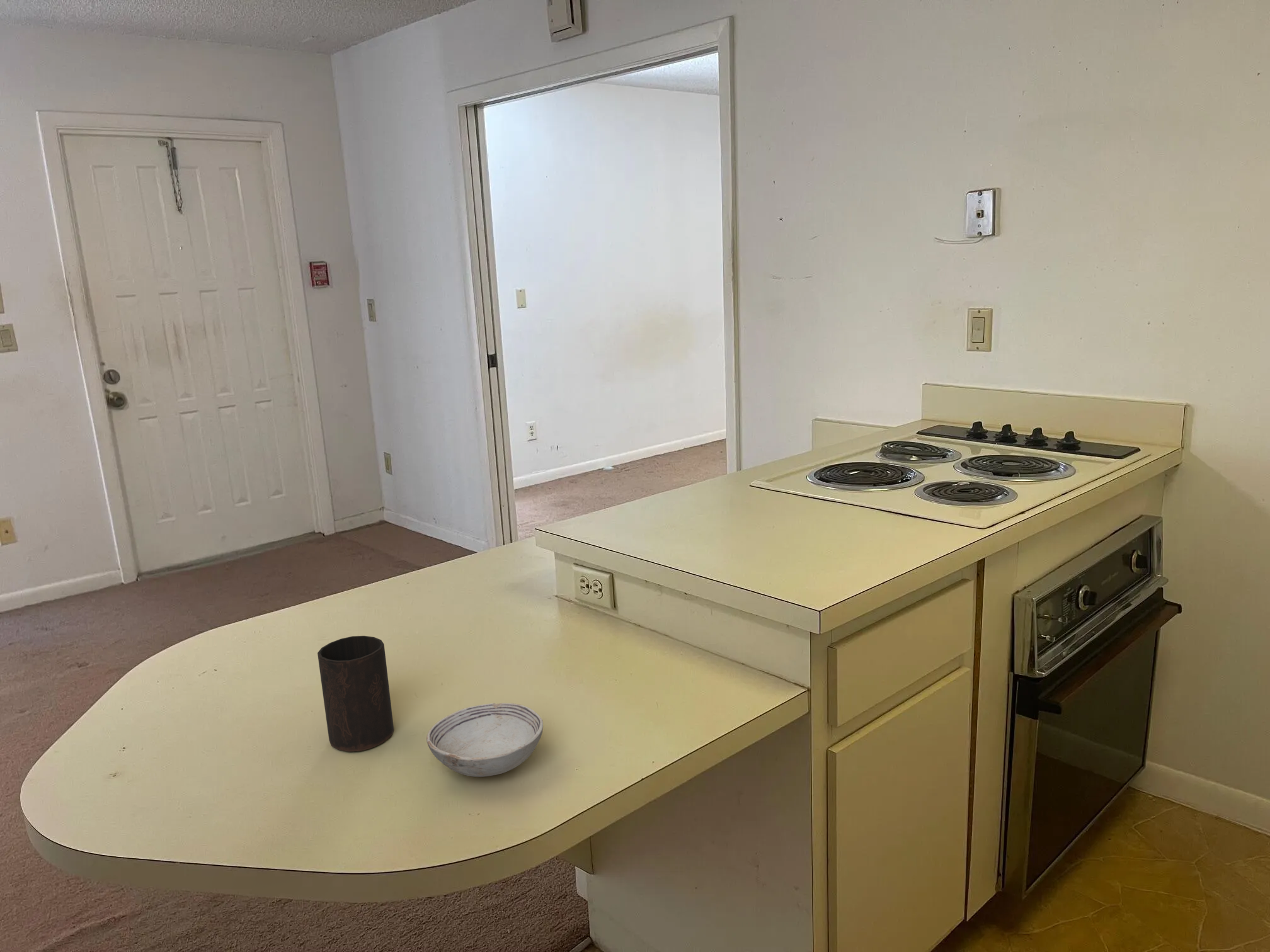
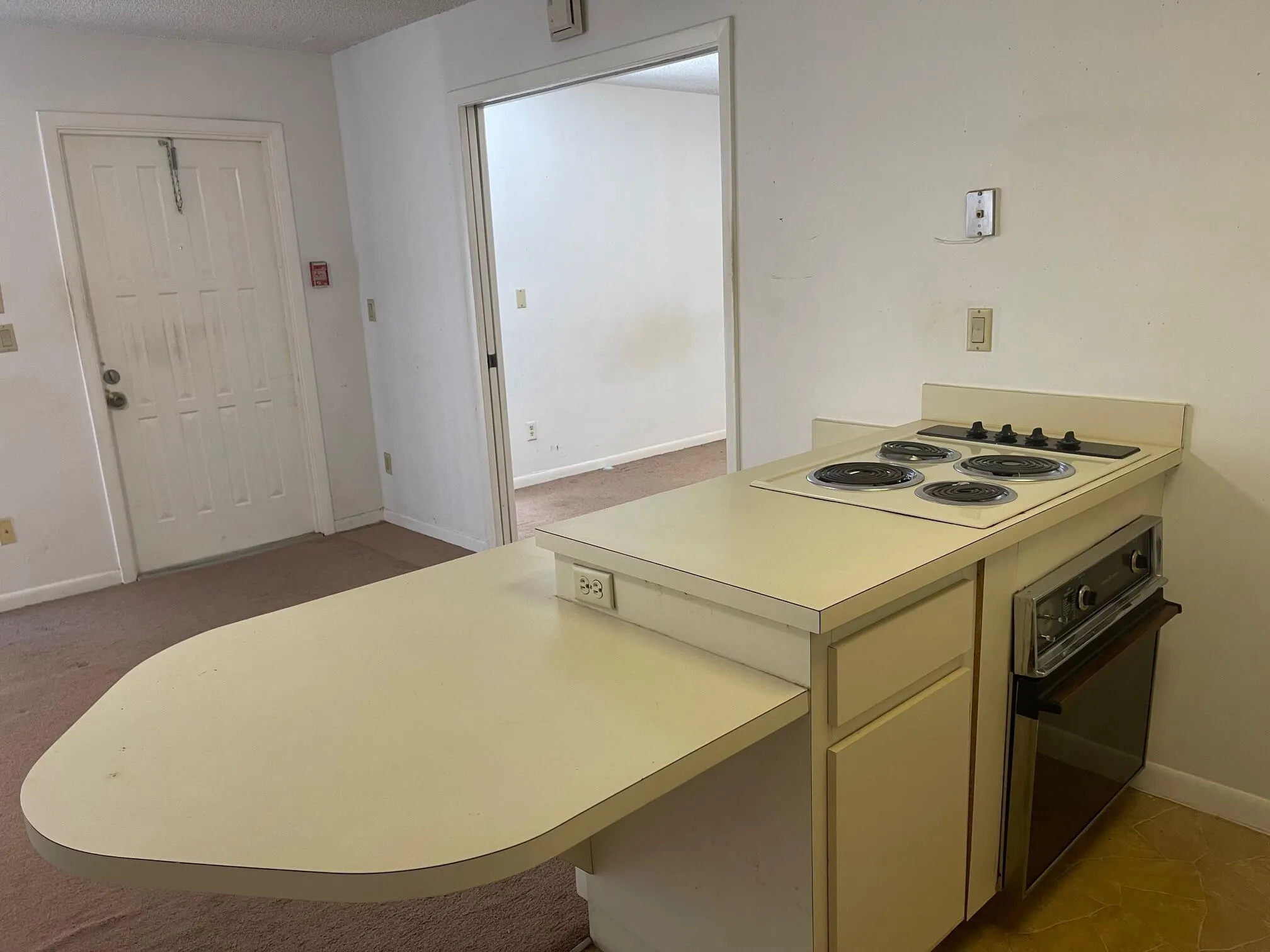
- bowl (486, 747)
- cup (356, 692)
